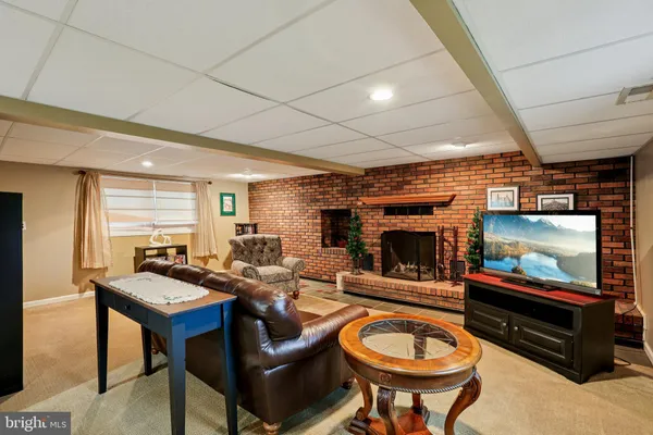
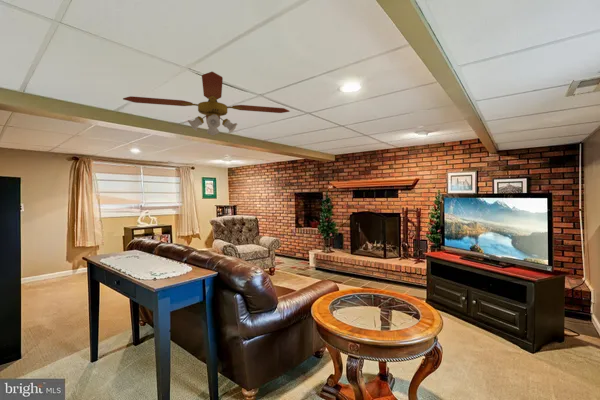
+ ceiling fan (212, 110)
